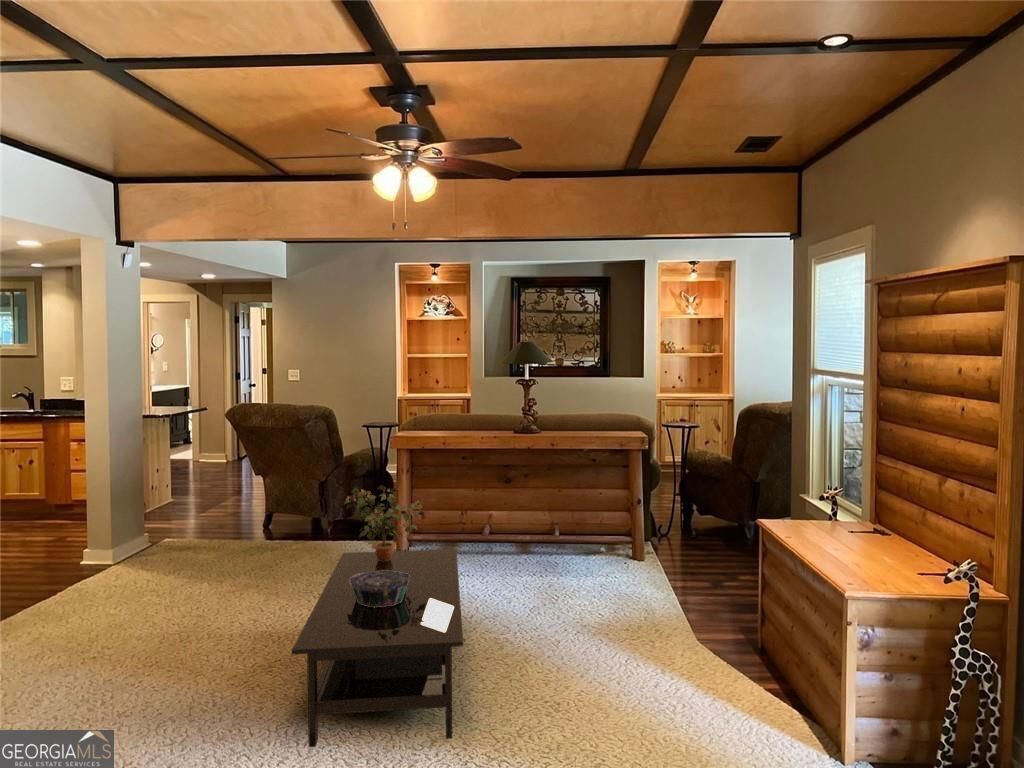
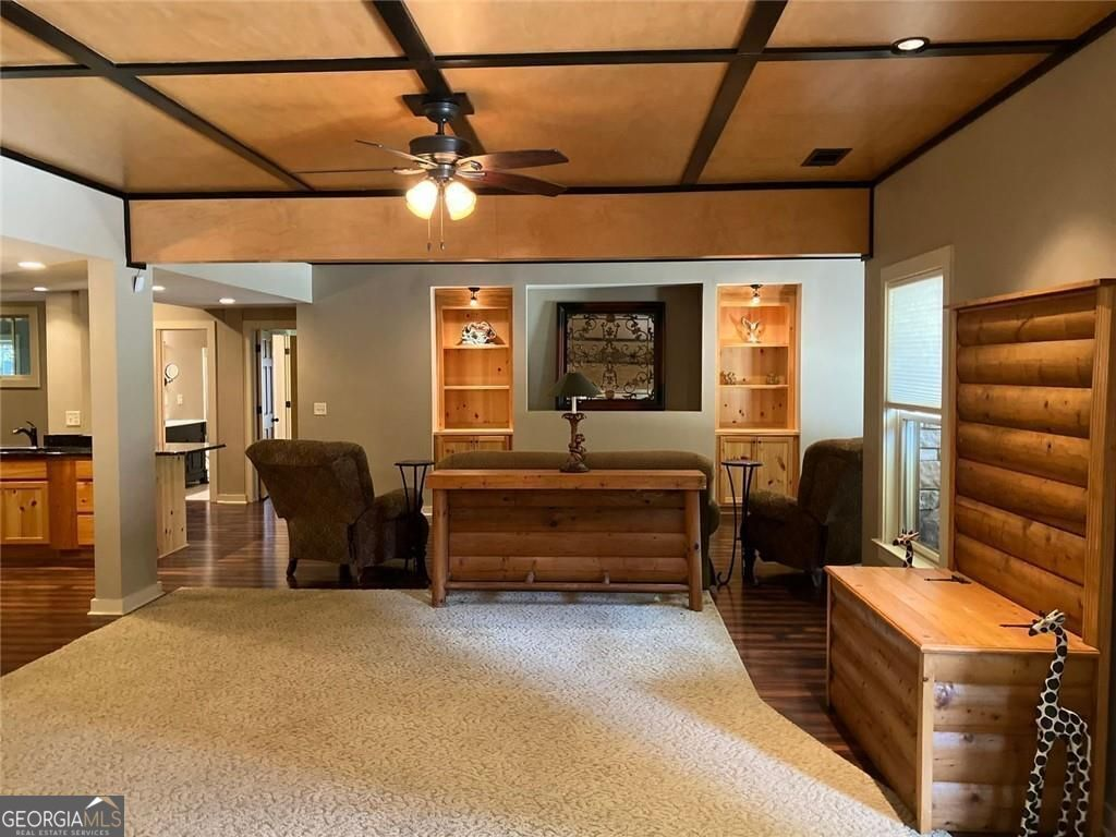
- potted plant (384, 521)
- coffee table (392, 631)
- decorative bowl (380, 588)
